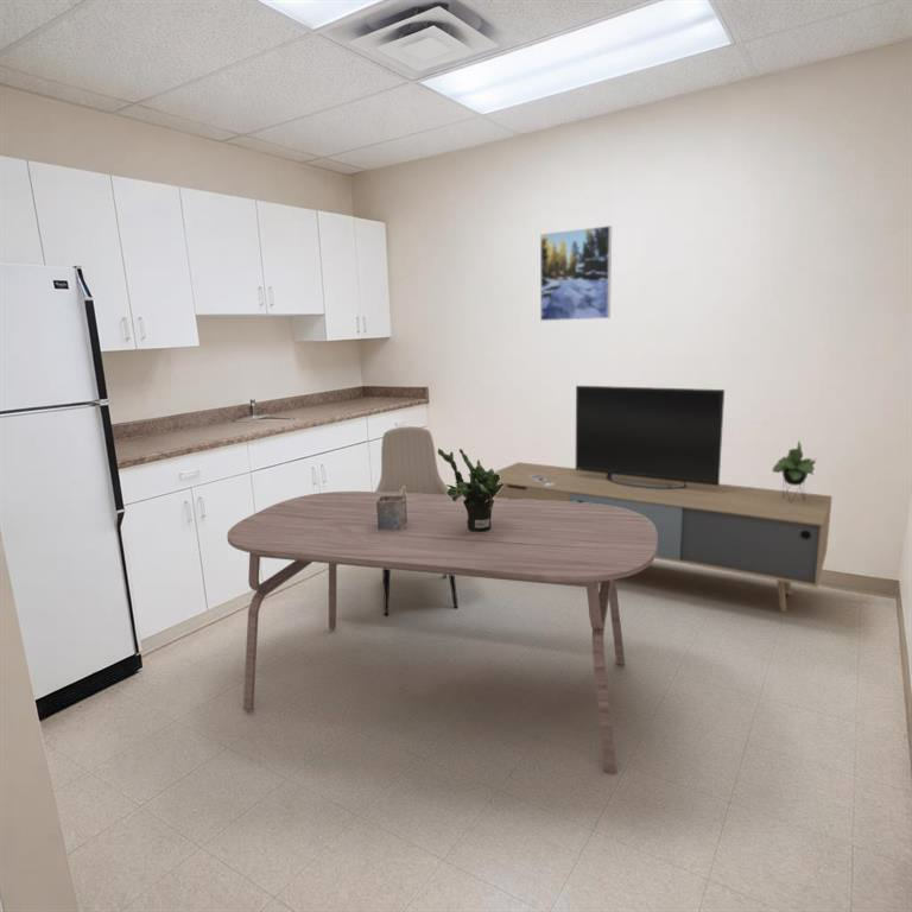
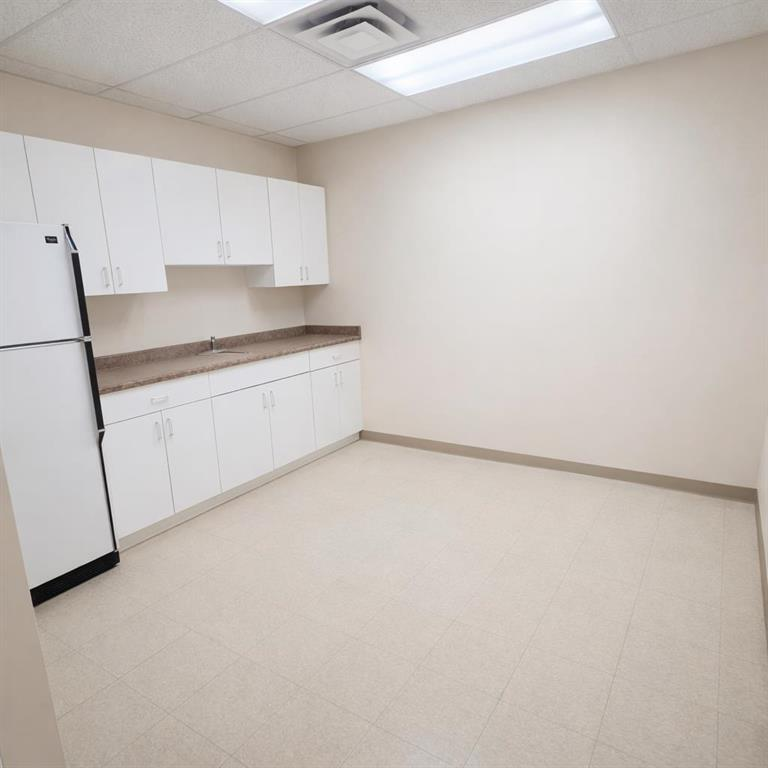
- media console (639, 483)
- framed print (574, 276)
- potted plant (467, 490)
- dining chair (413, 493)
- dining table (445, 574)
- napkin holder (392, 506)
